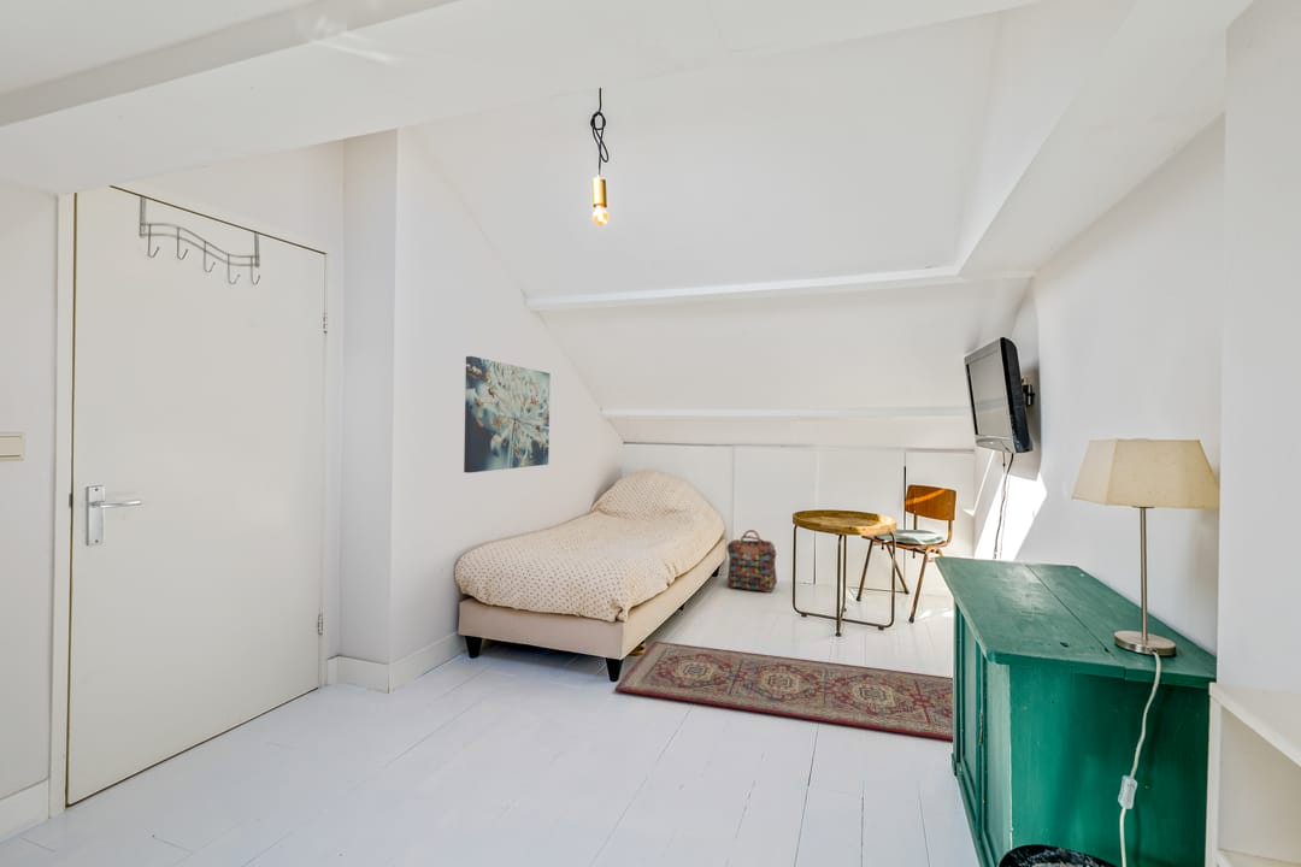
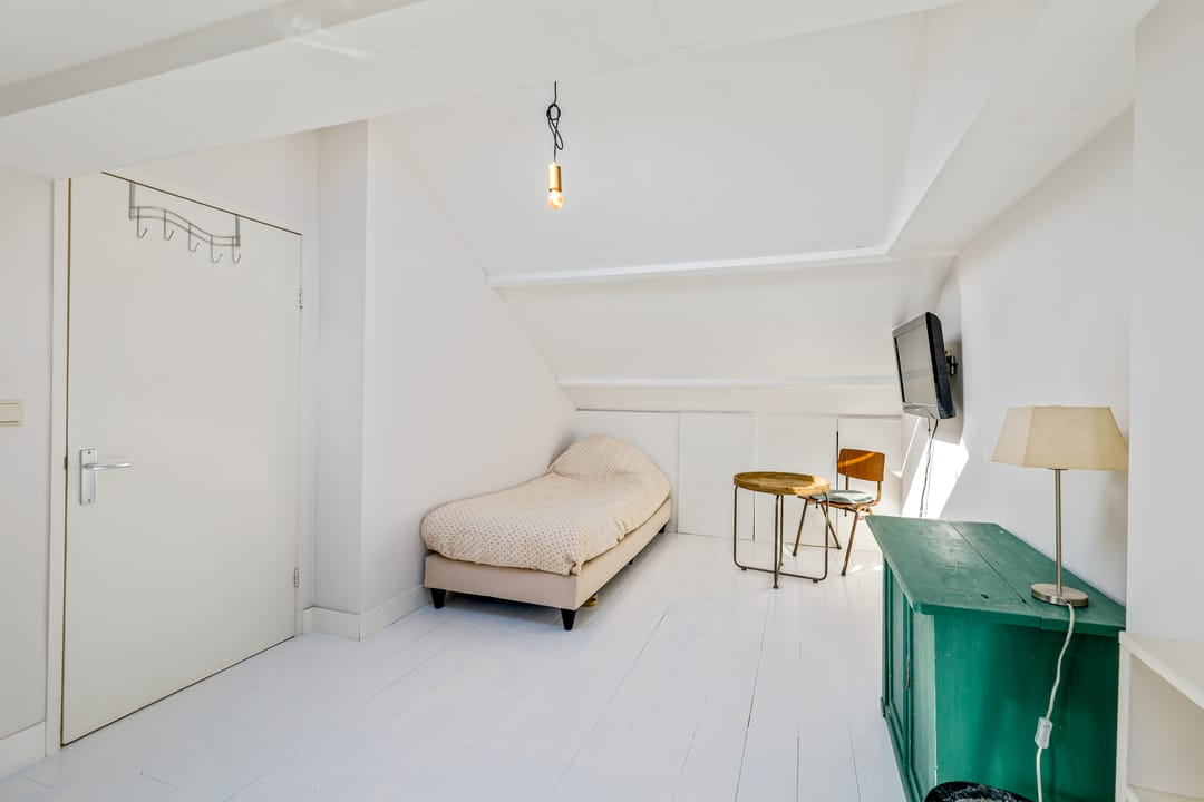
- wall art (512, 417)
- backpack (750, 558)
- rug (871, 694)
